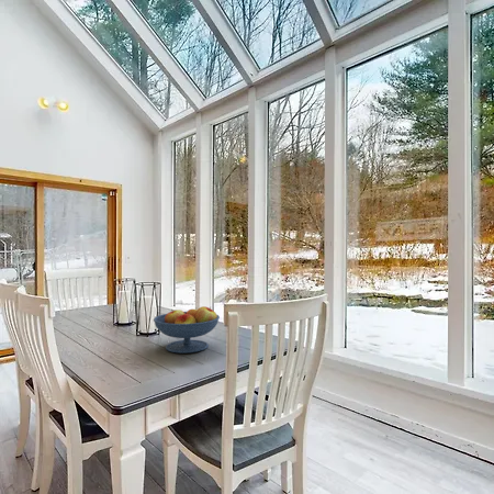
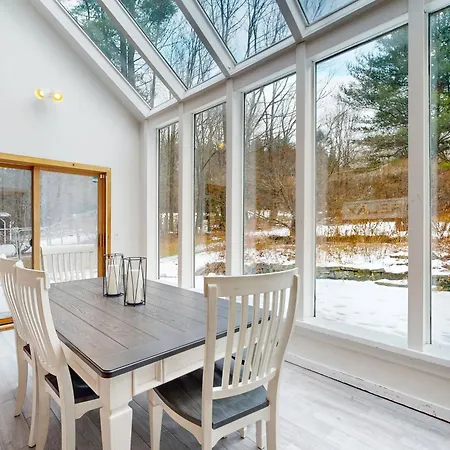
- fruit bowl (187, 326)
